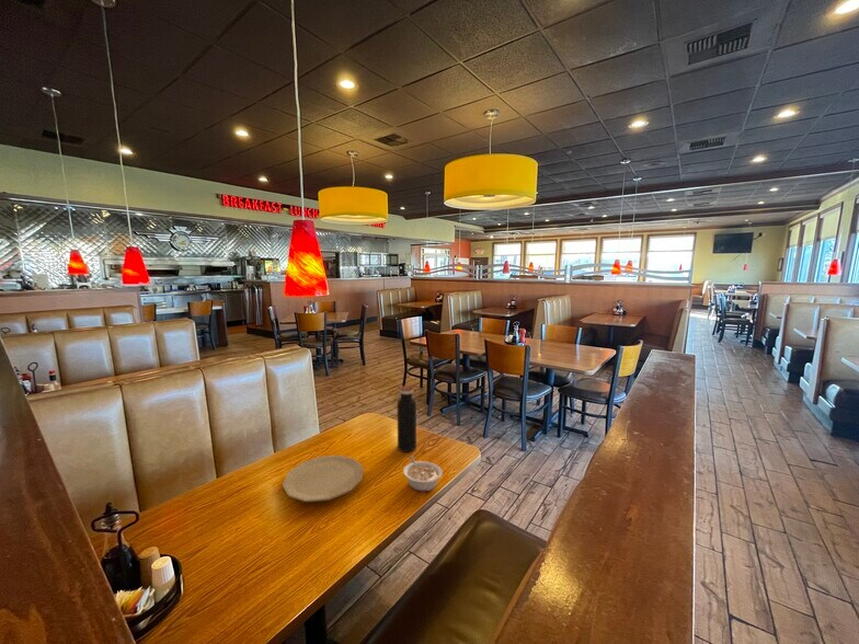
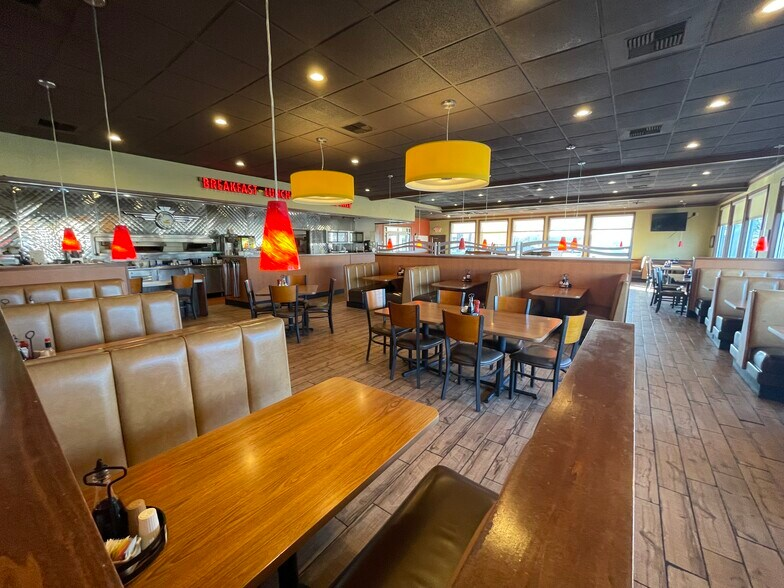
- water bottle (406, 417)
- legume (421, 475)
- plate (324, 479)
